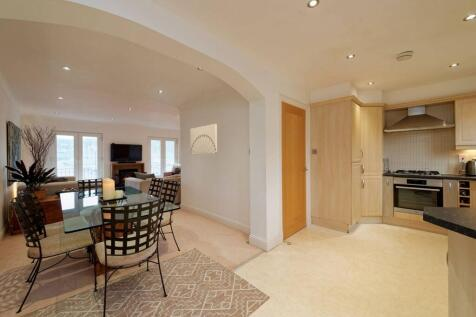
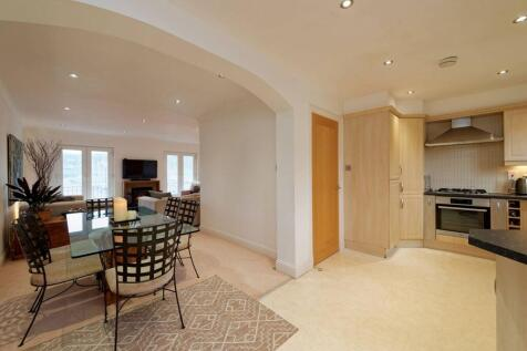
- wall art (202, 140)
